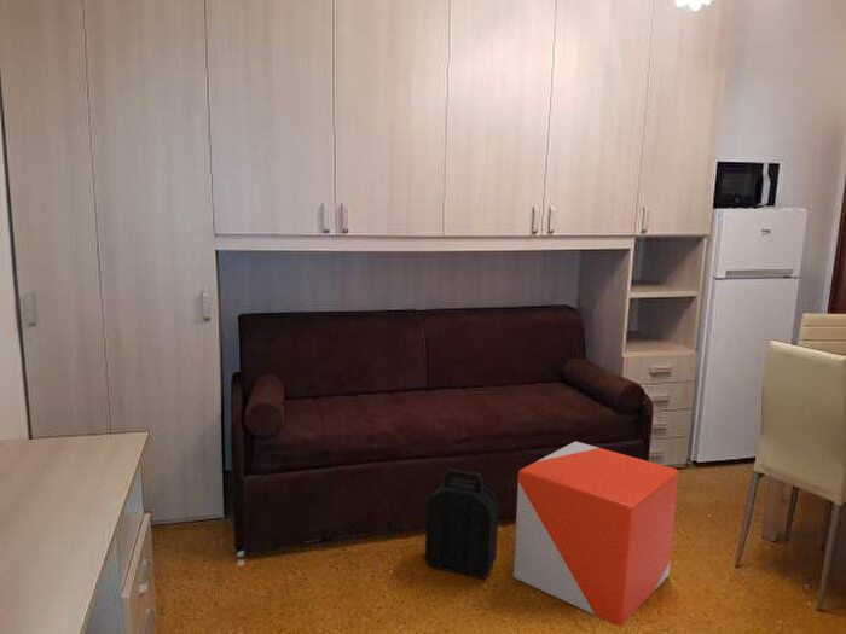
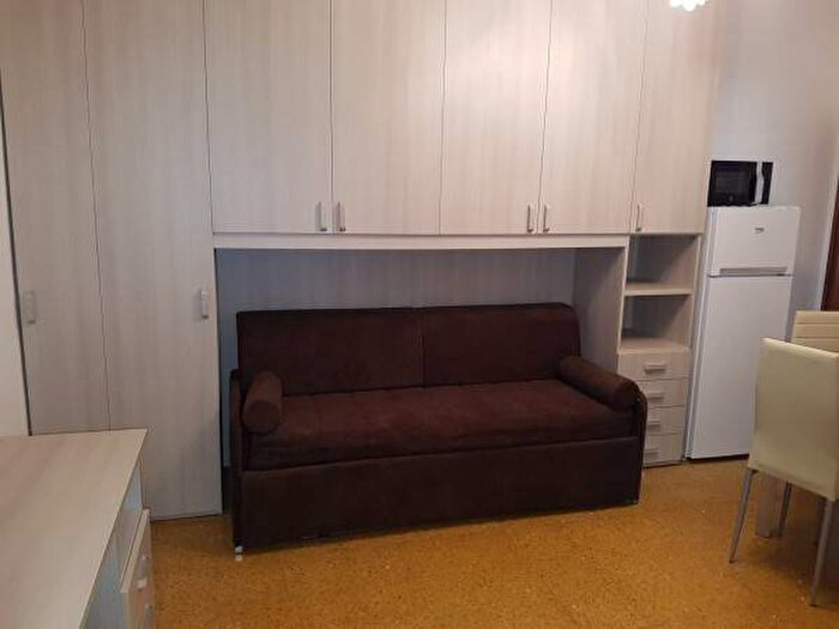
- stool (595, 524)
- backpack (460, 519)
